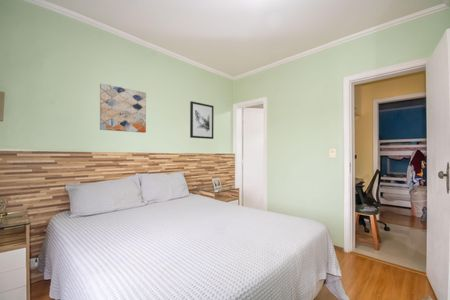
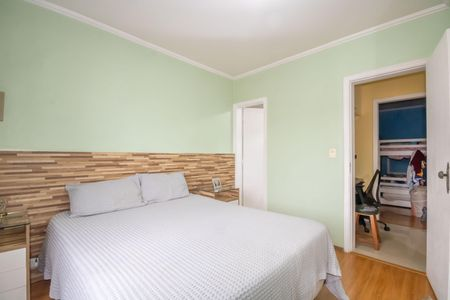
- wall art (202, 121)
- wall art (124, 109)
